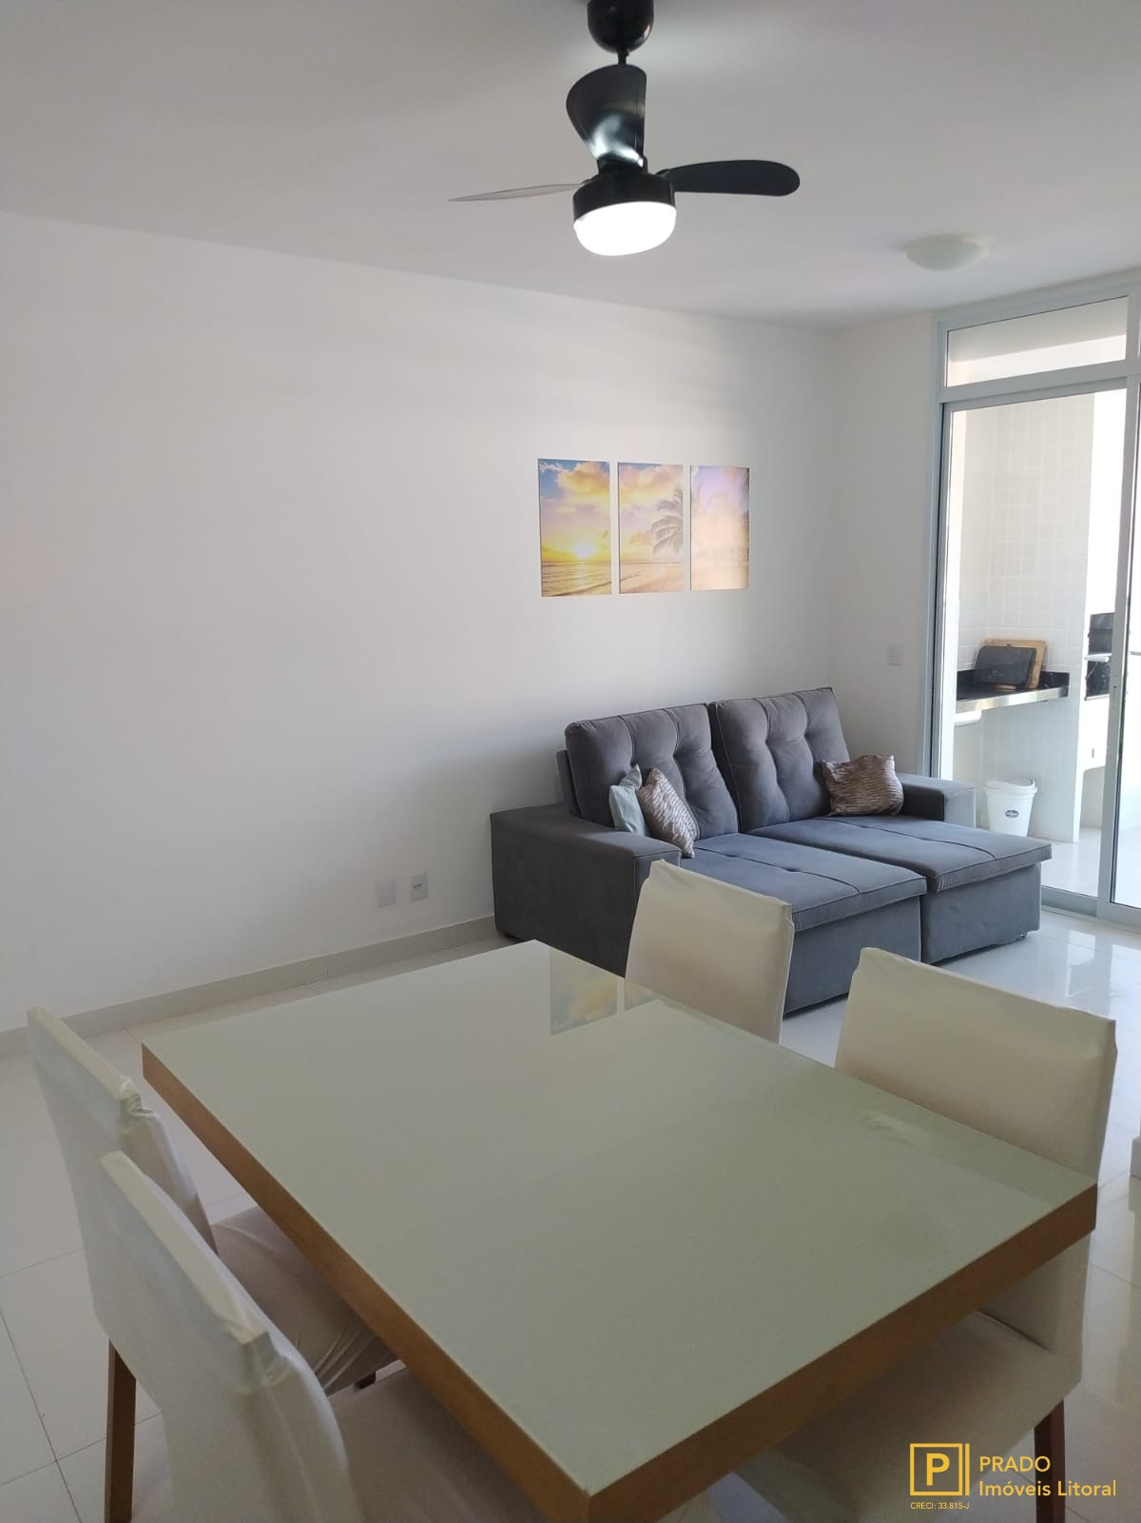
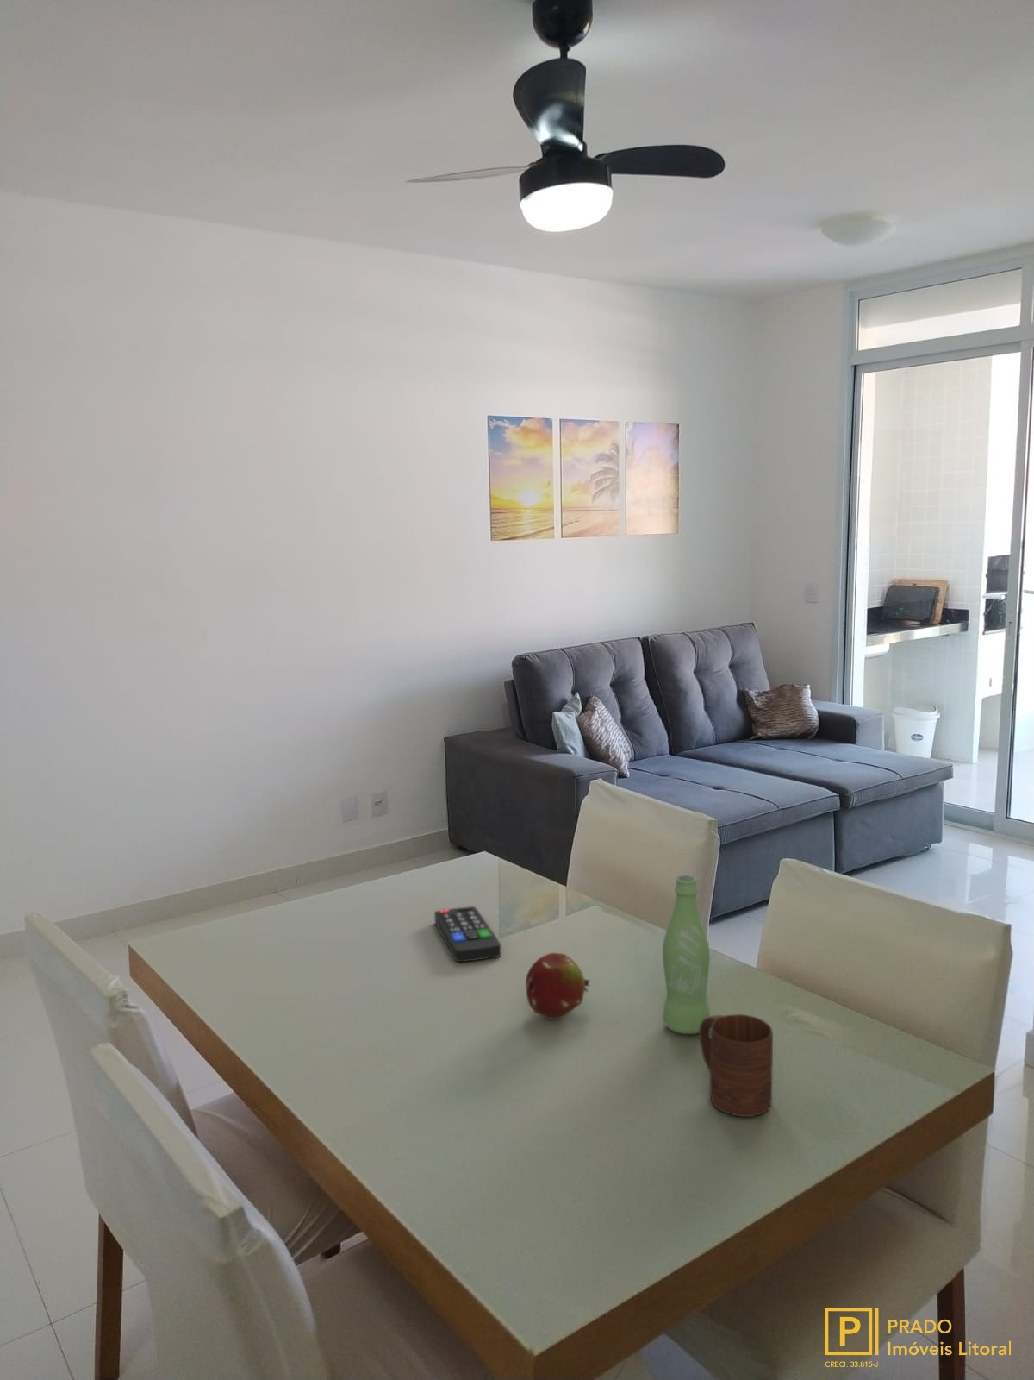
+ cup (732, 1062)
+ bottle (685, 953)
+ remote control (466, 931)
+ fruit (558, 984)
